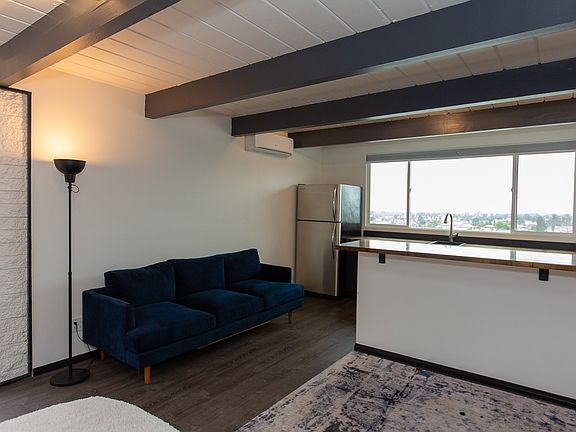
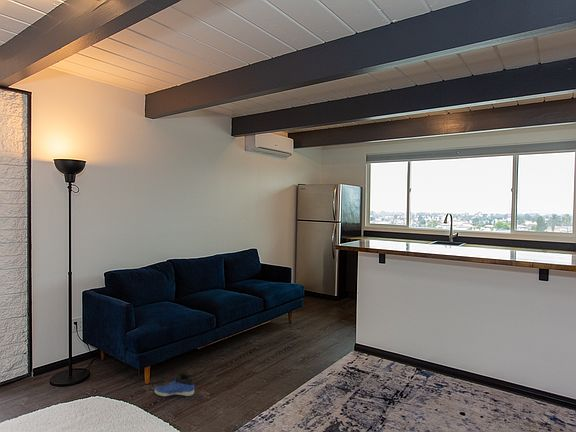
+ sneaker (174, 382)
